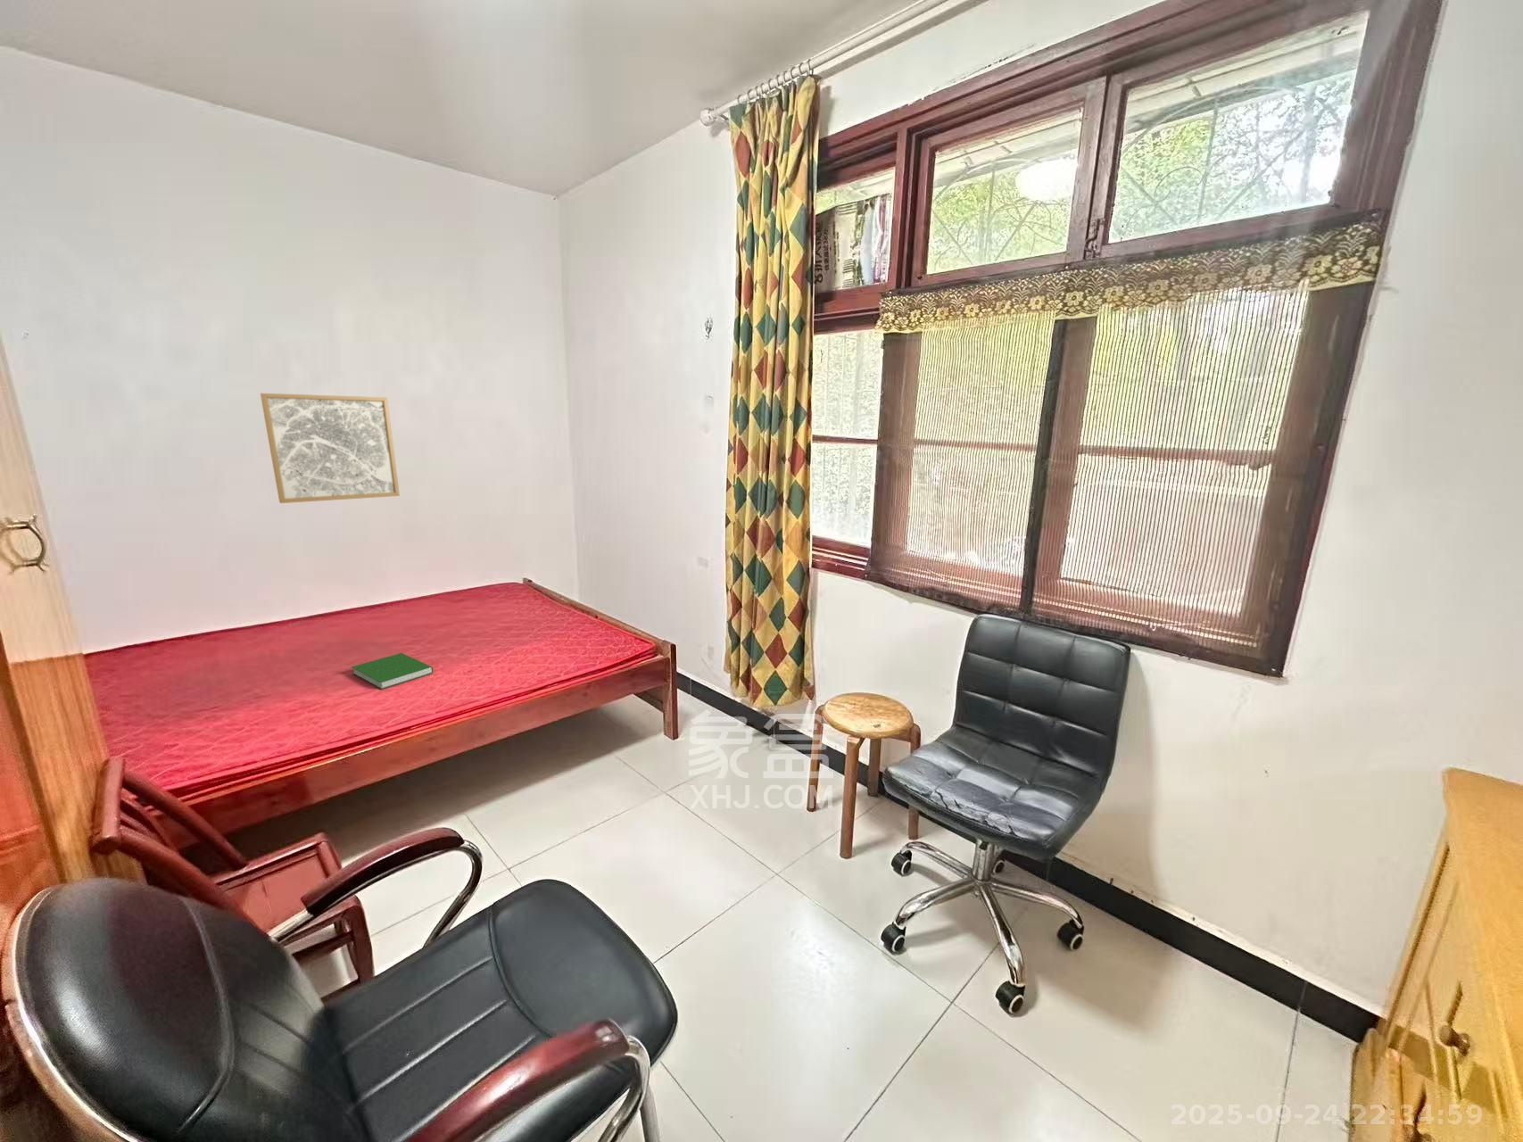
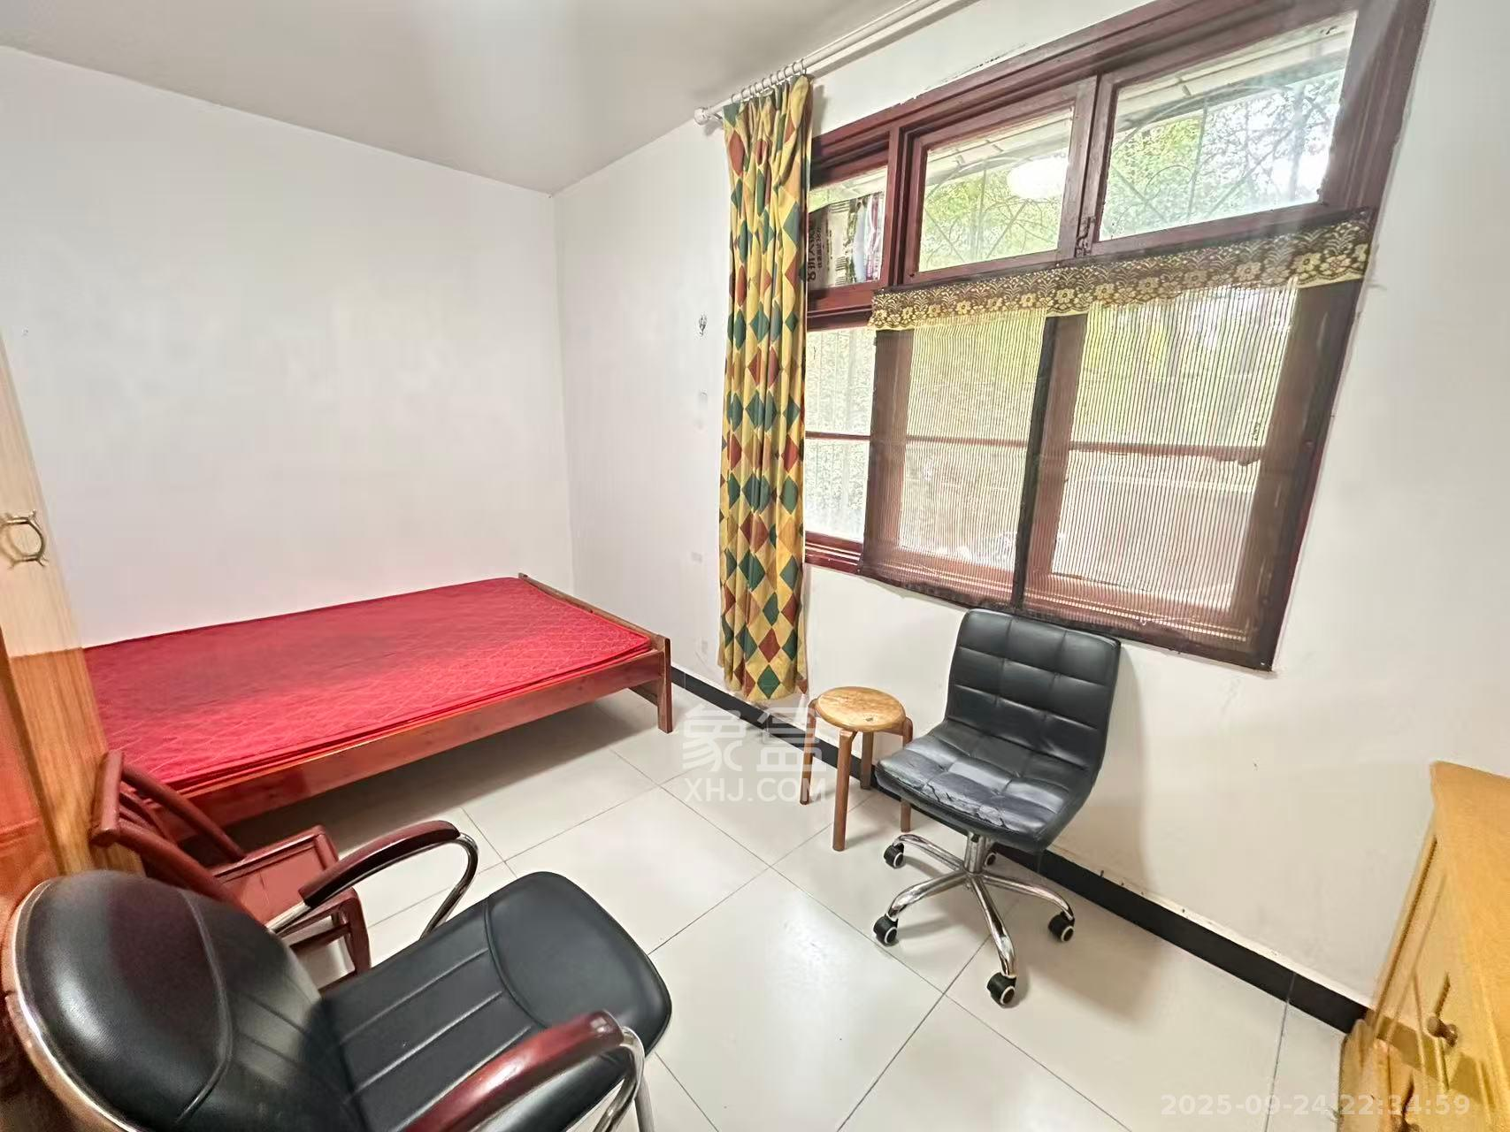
- wall art (335, 447)
- hardcover book (392, 669)
